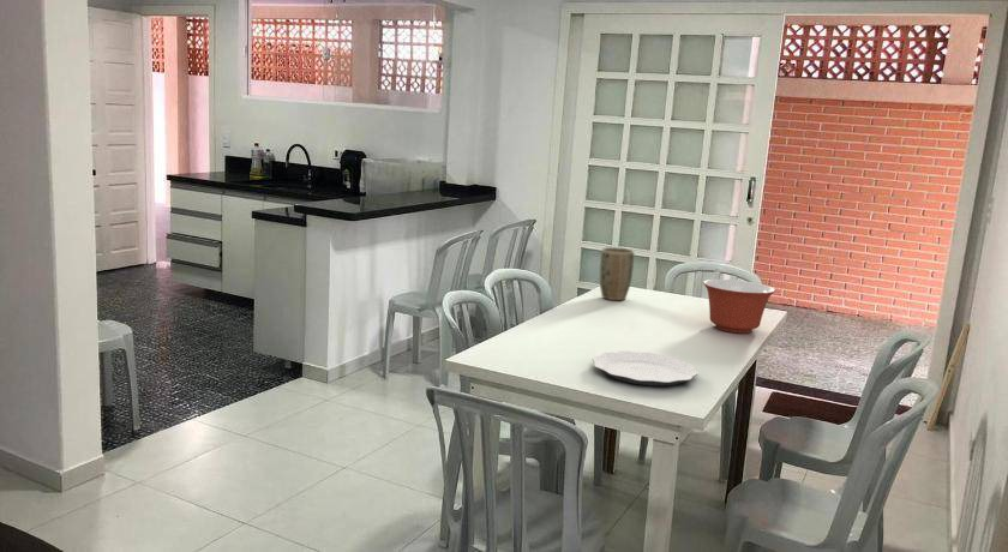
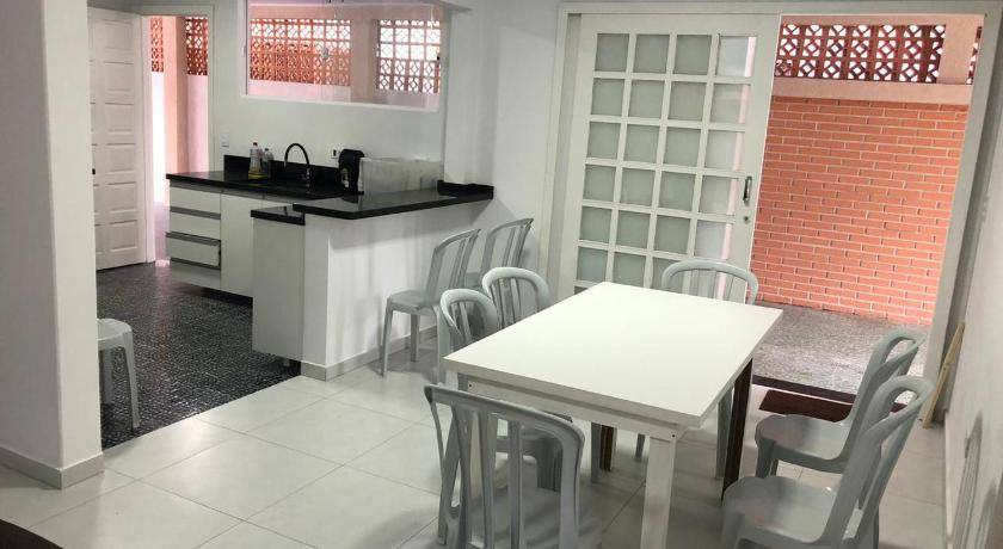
- mixing bowl (736, 307)
- plant pot (616, 274)
- plate (643, 368)
